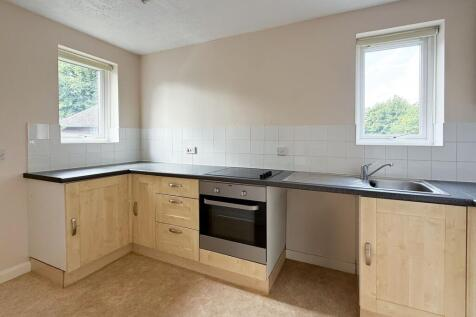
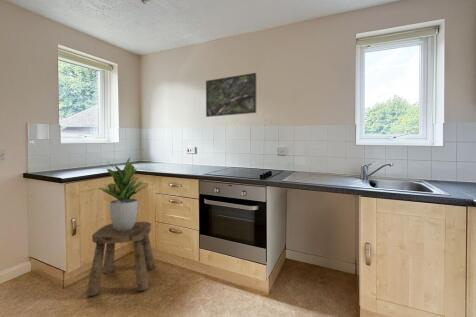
+ stool (114, 254)
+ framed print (229, 96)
+ potted plant (122, 192)
